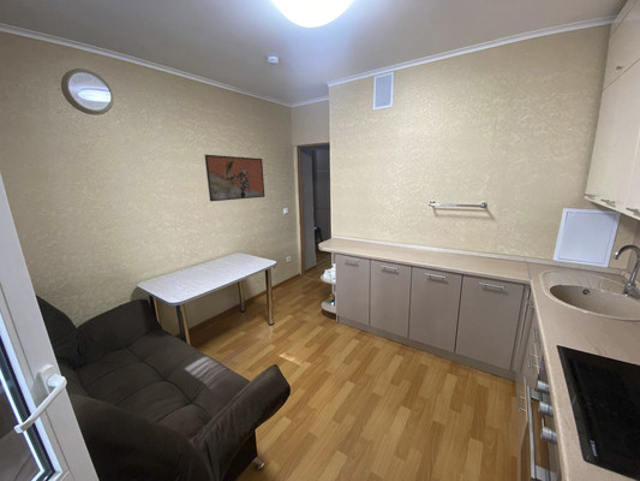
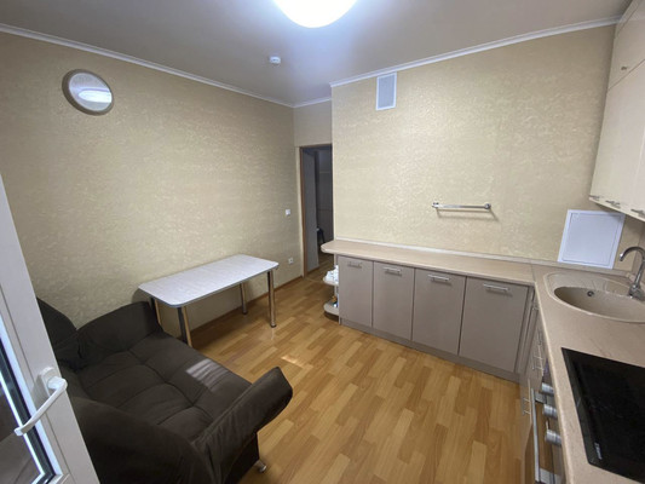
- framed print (238, 178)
